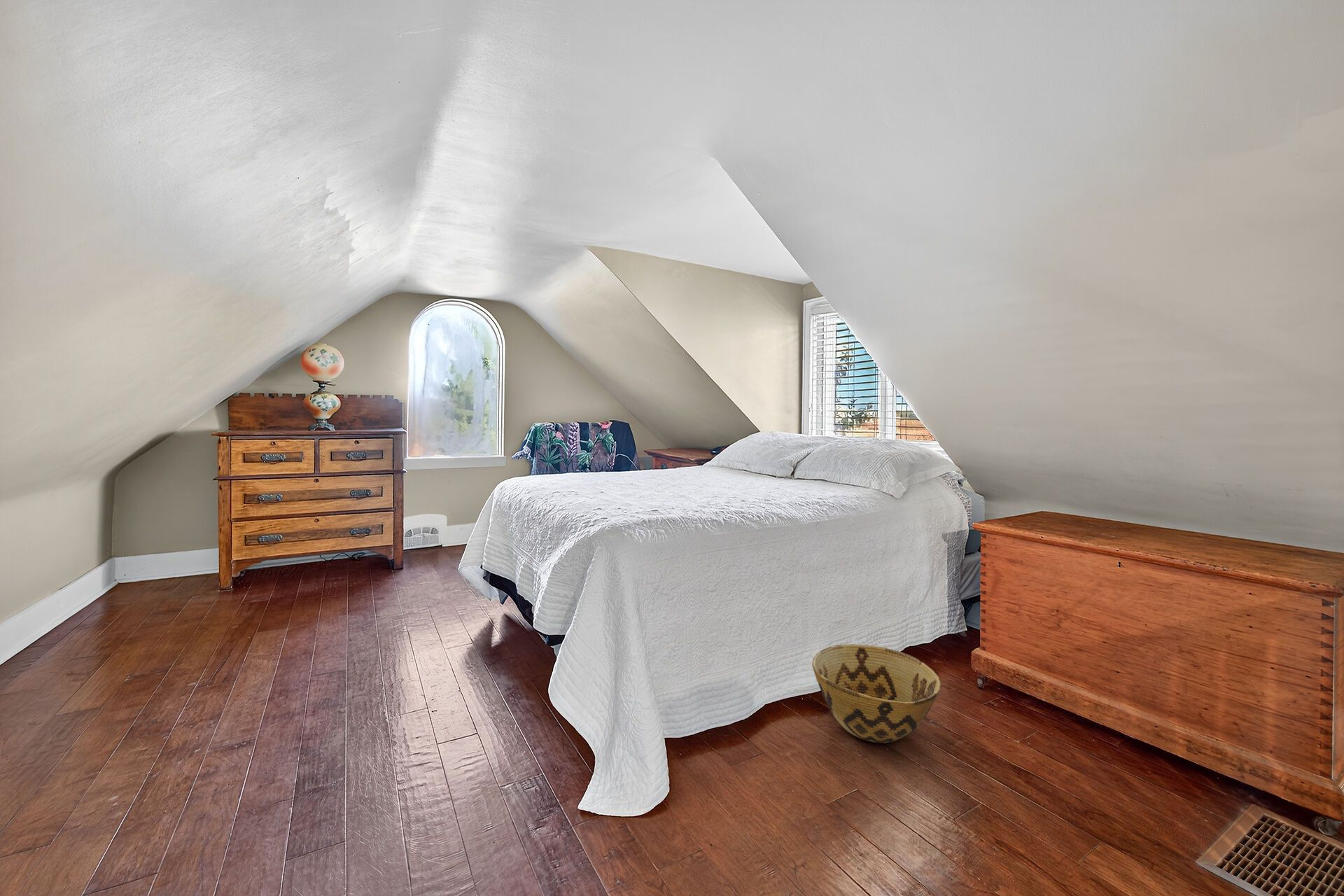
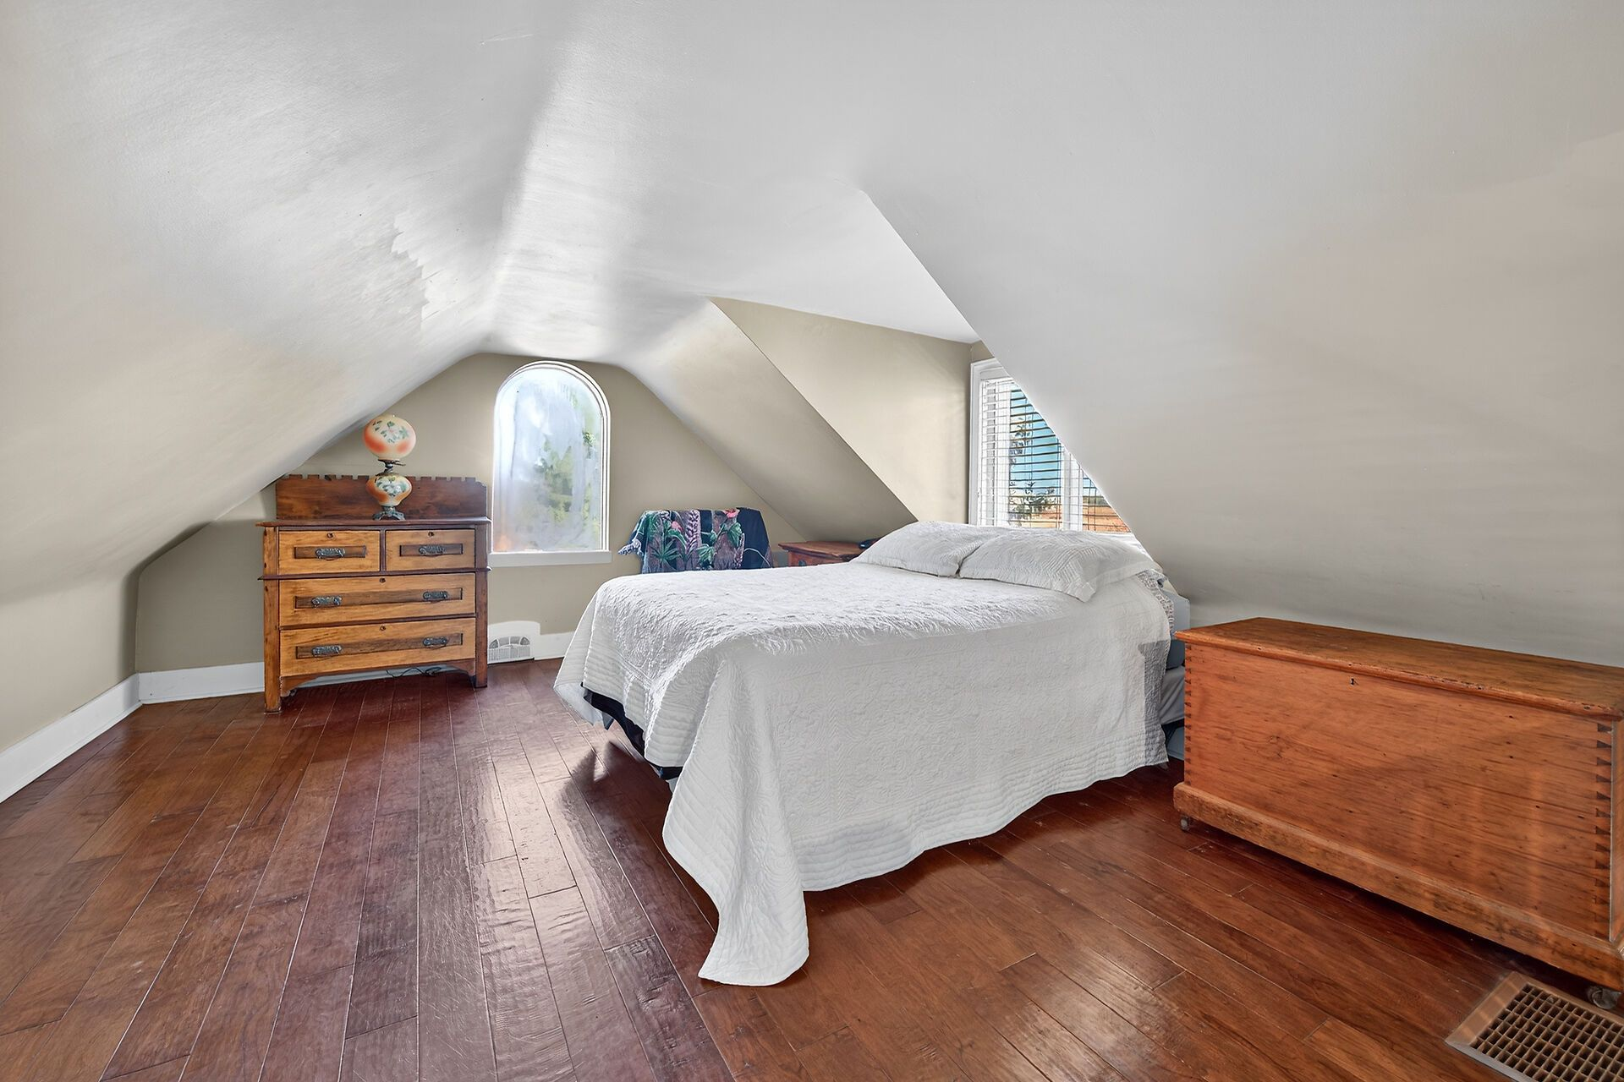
- woven basket (873, 699)
